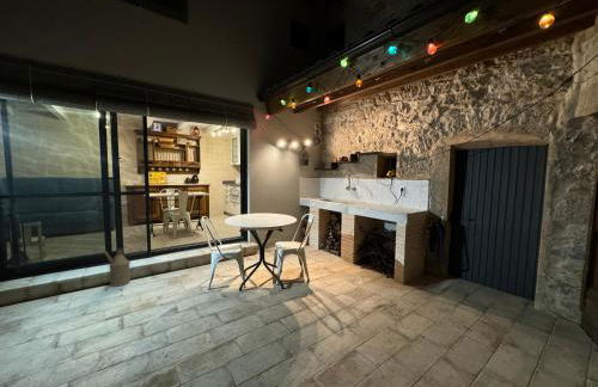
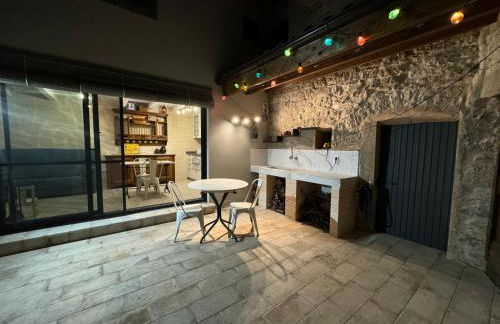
- watering can (117, 265)
